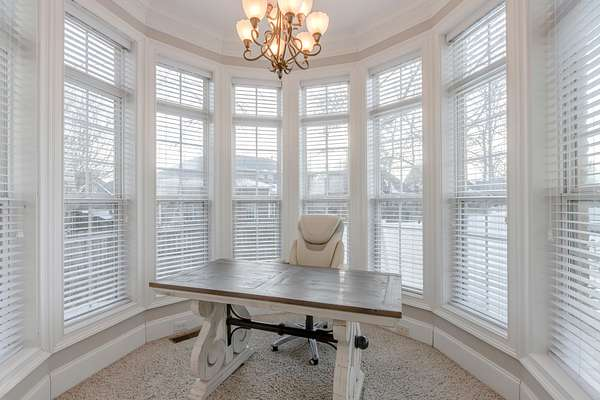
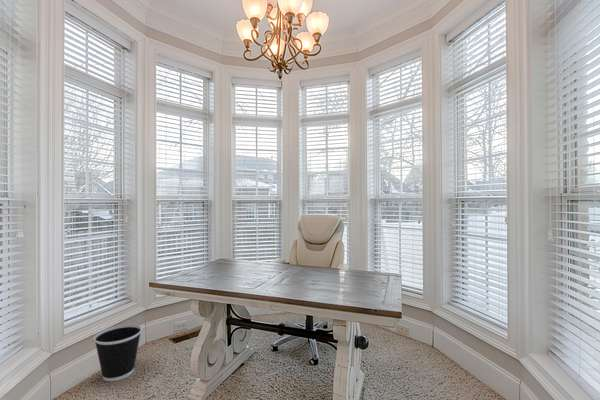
+ wastebasket (118, 353)
